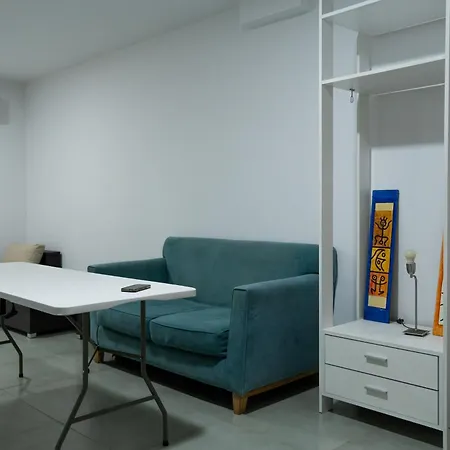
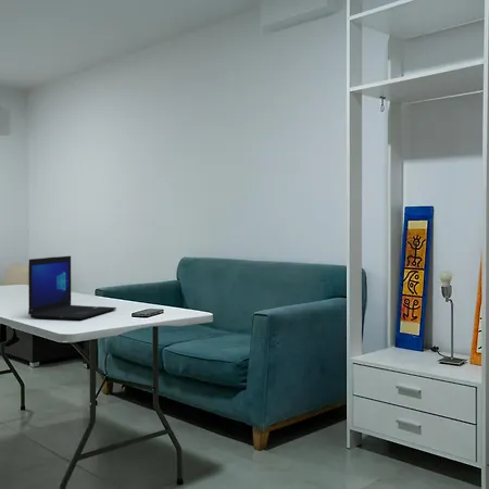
+ laptop (70, 286)
